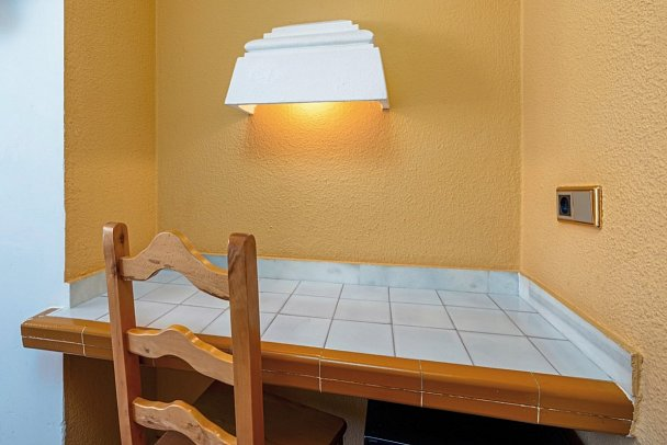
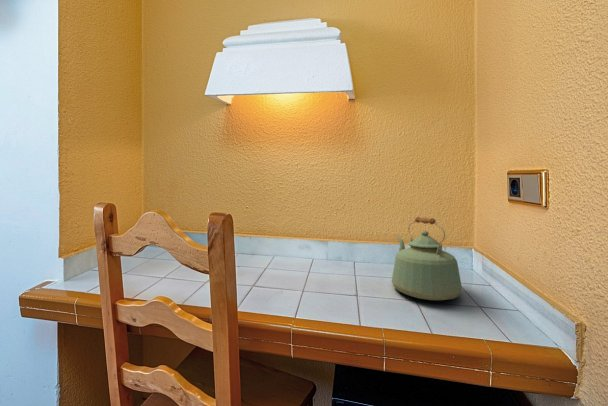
+ kettle (420, 253)
